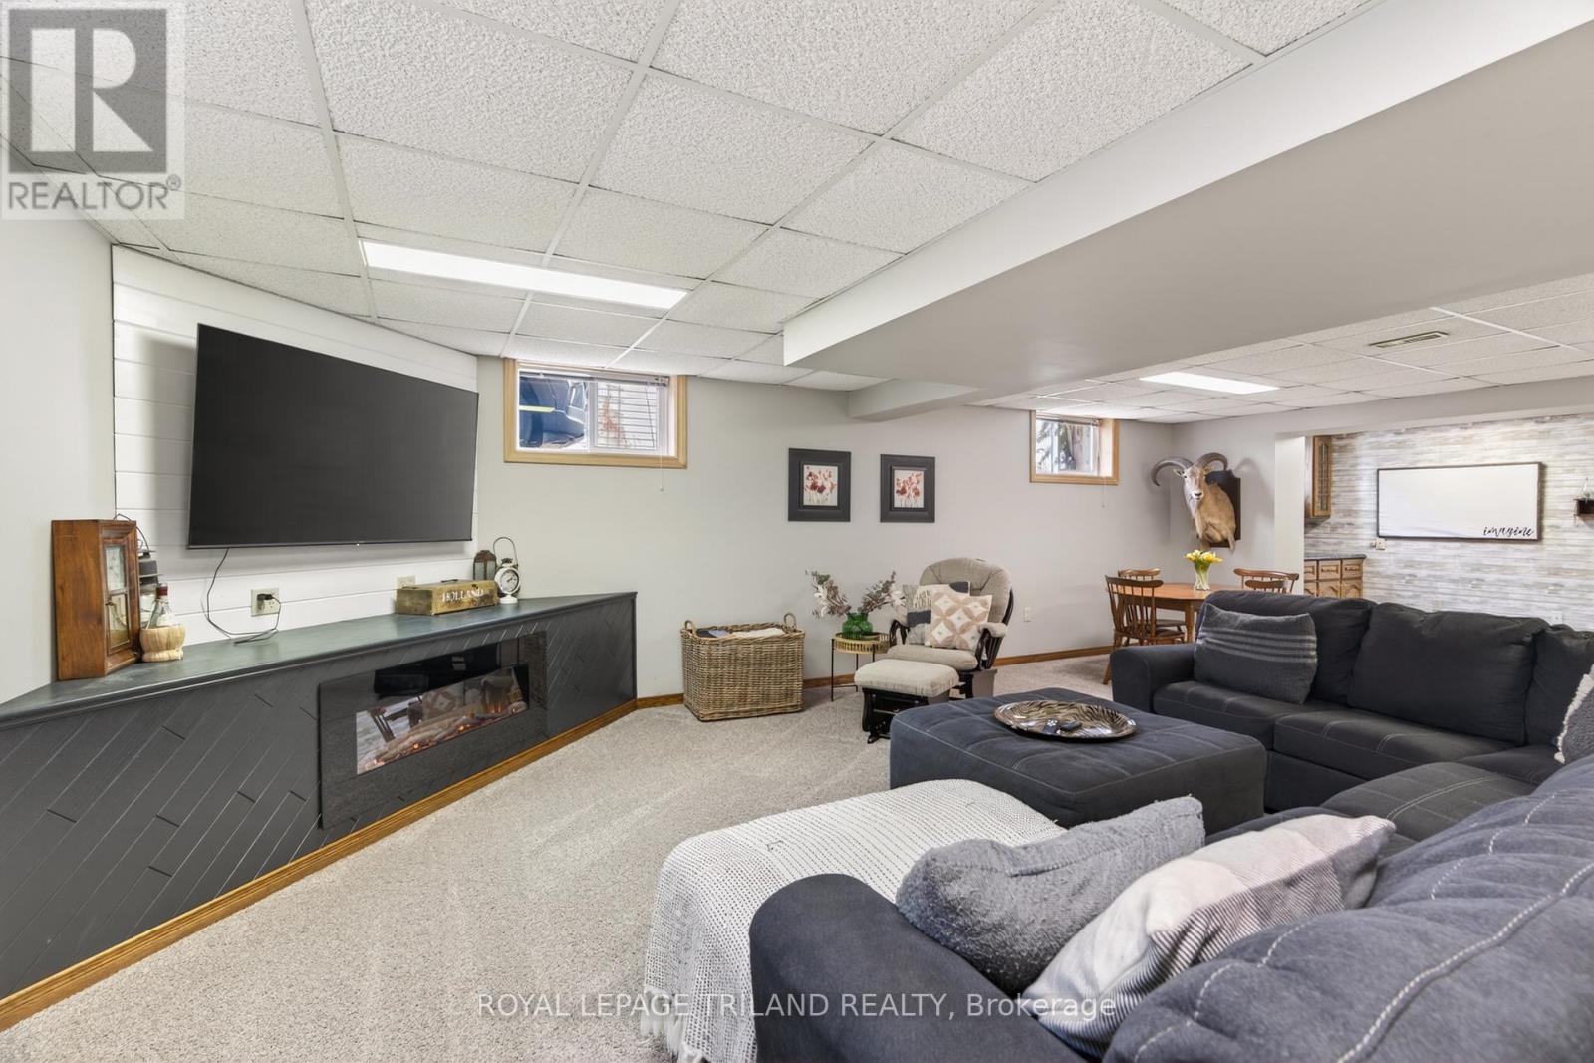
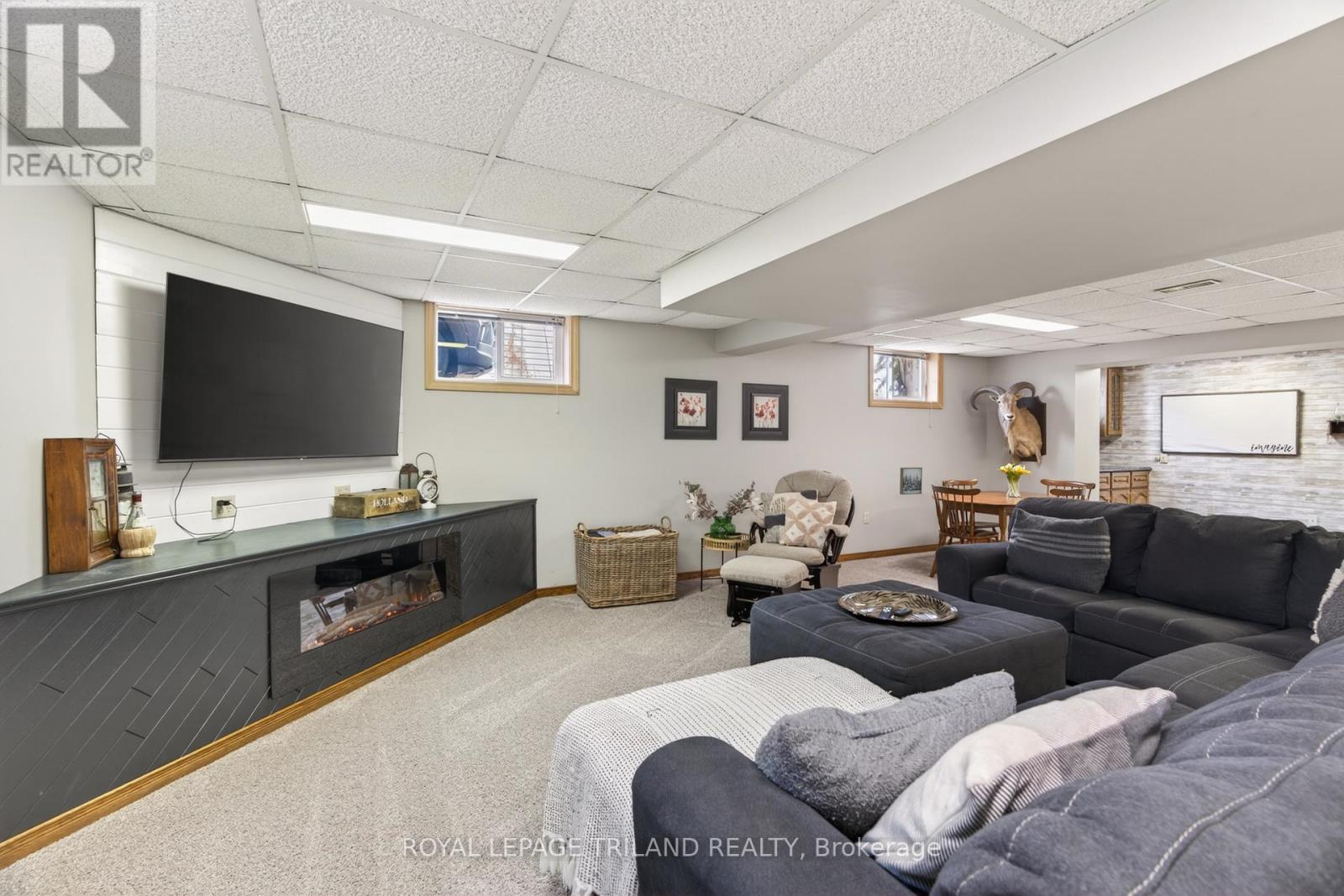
+ wall art (911, 480)
